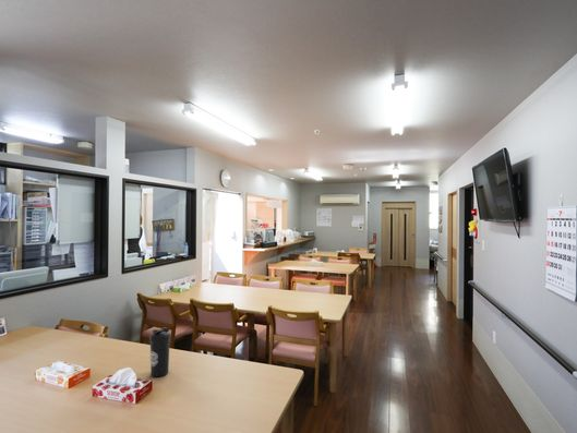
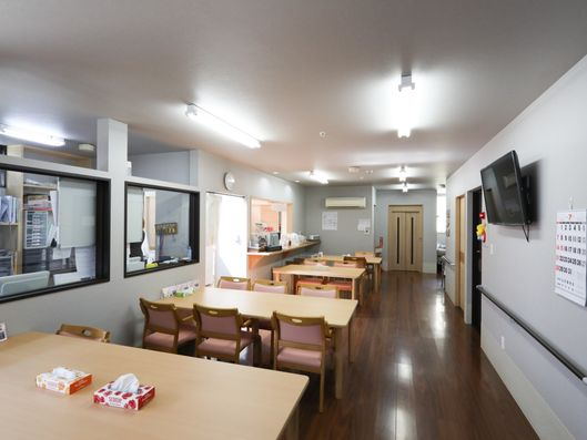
- water bottle (159, 351)
